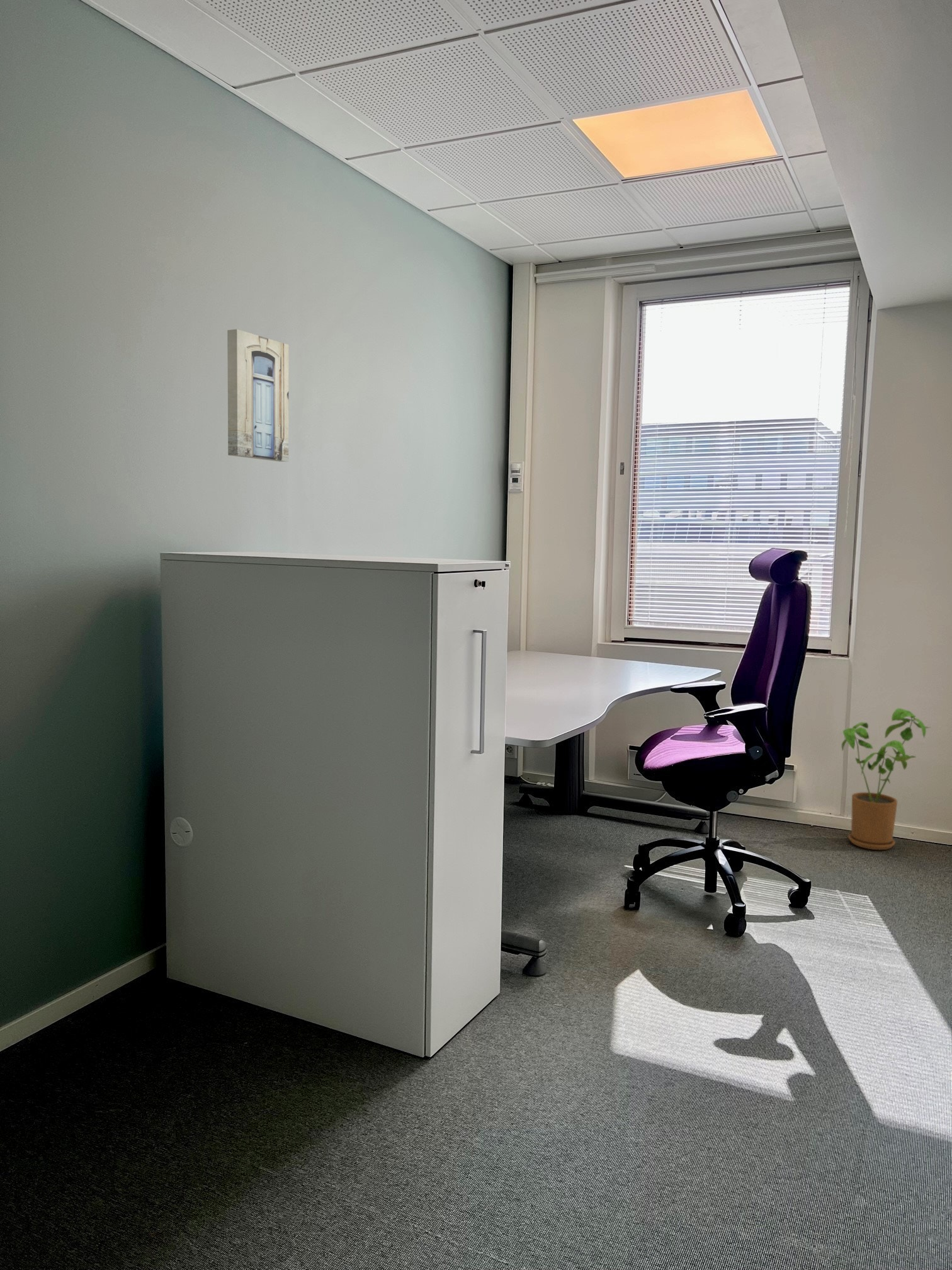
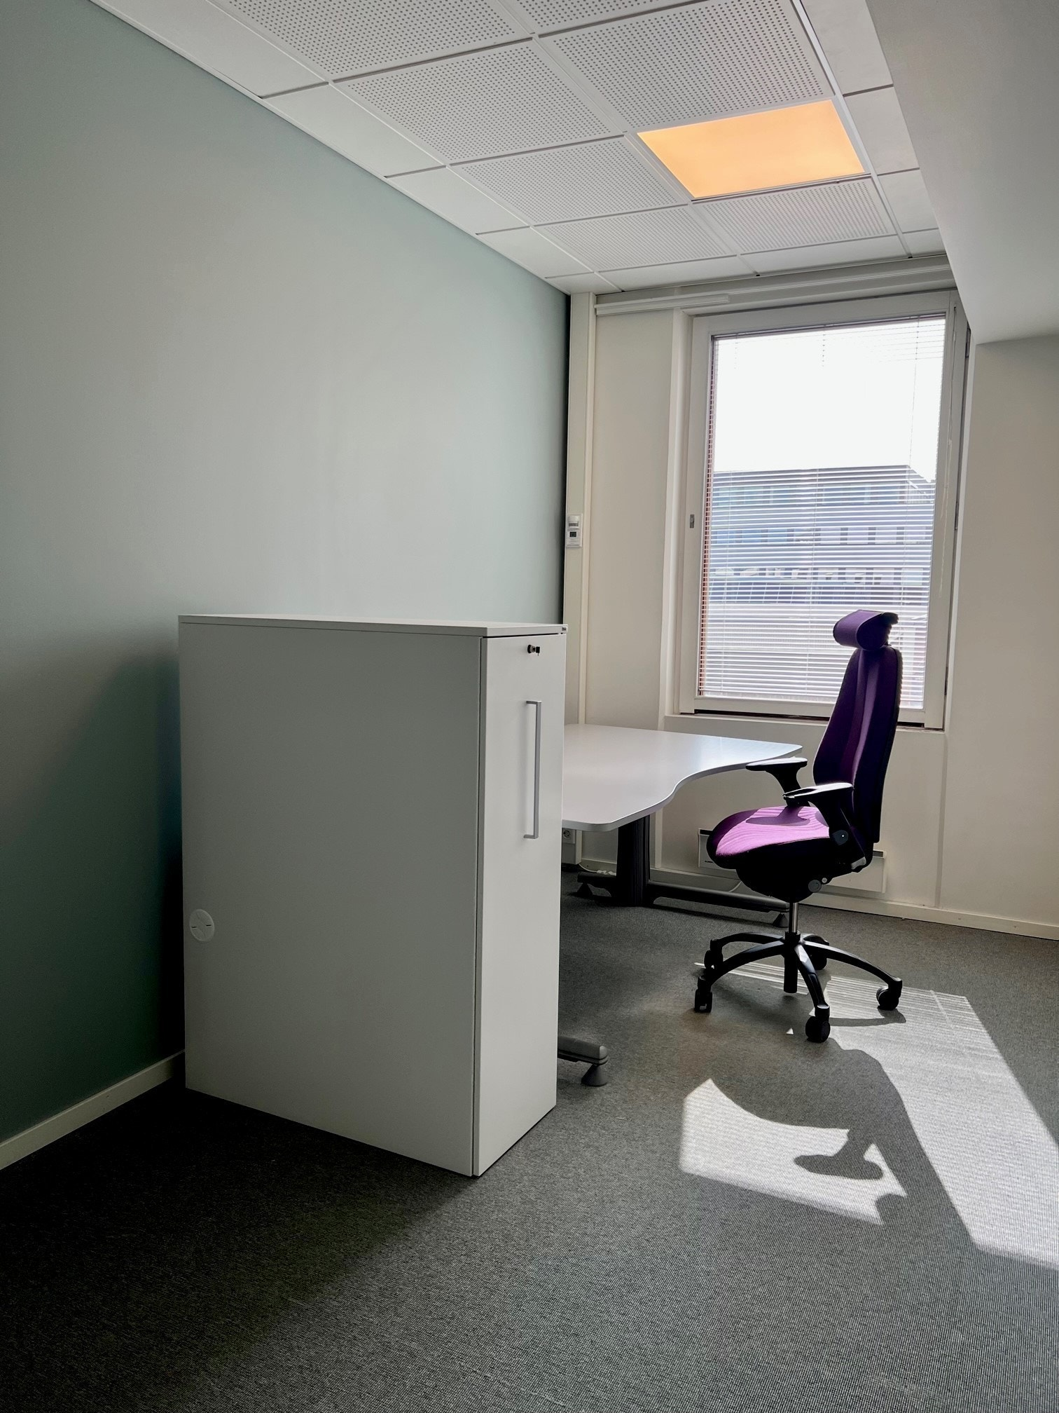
- house plant (880, 777)
- wall art (259, 398)
